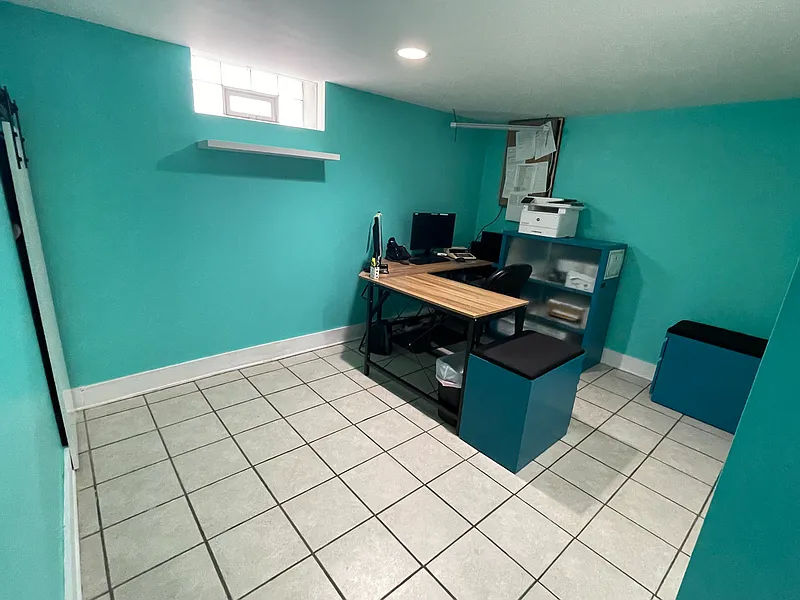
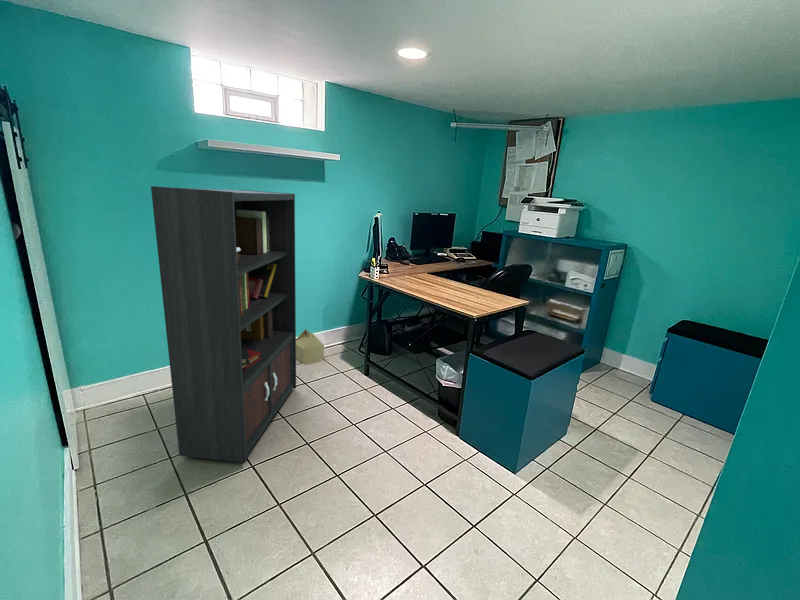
+ bookcase (231, 306)
+ cardboard box (308, 344)
